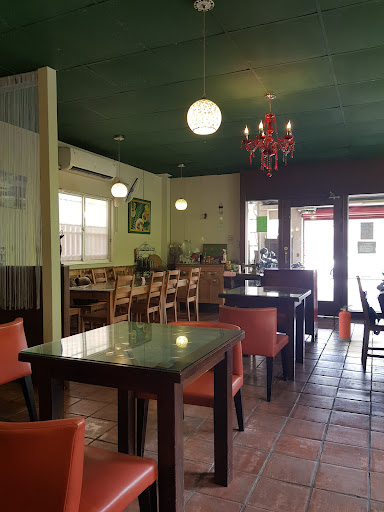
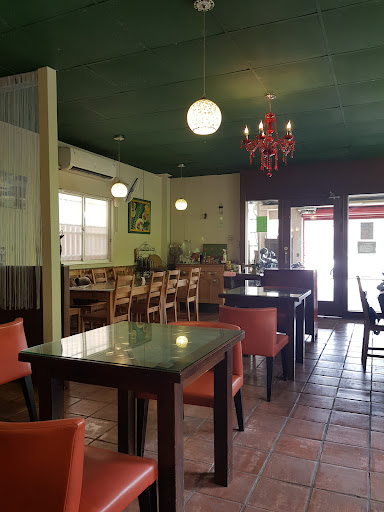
- fire extinguisher (342, 322)
